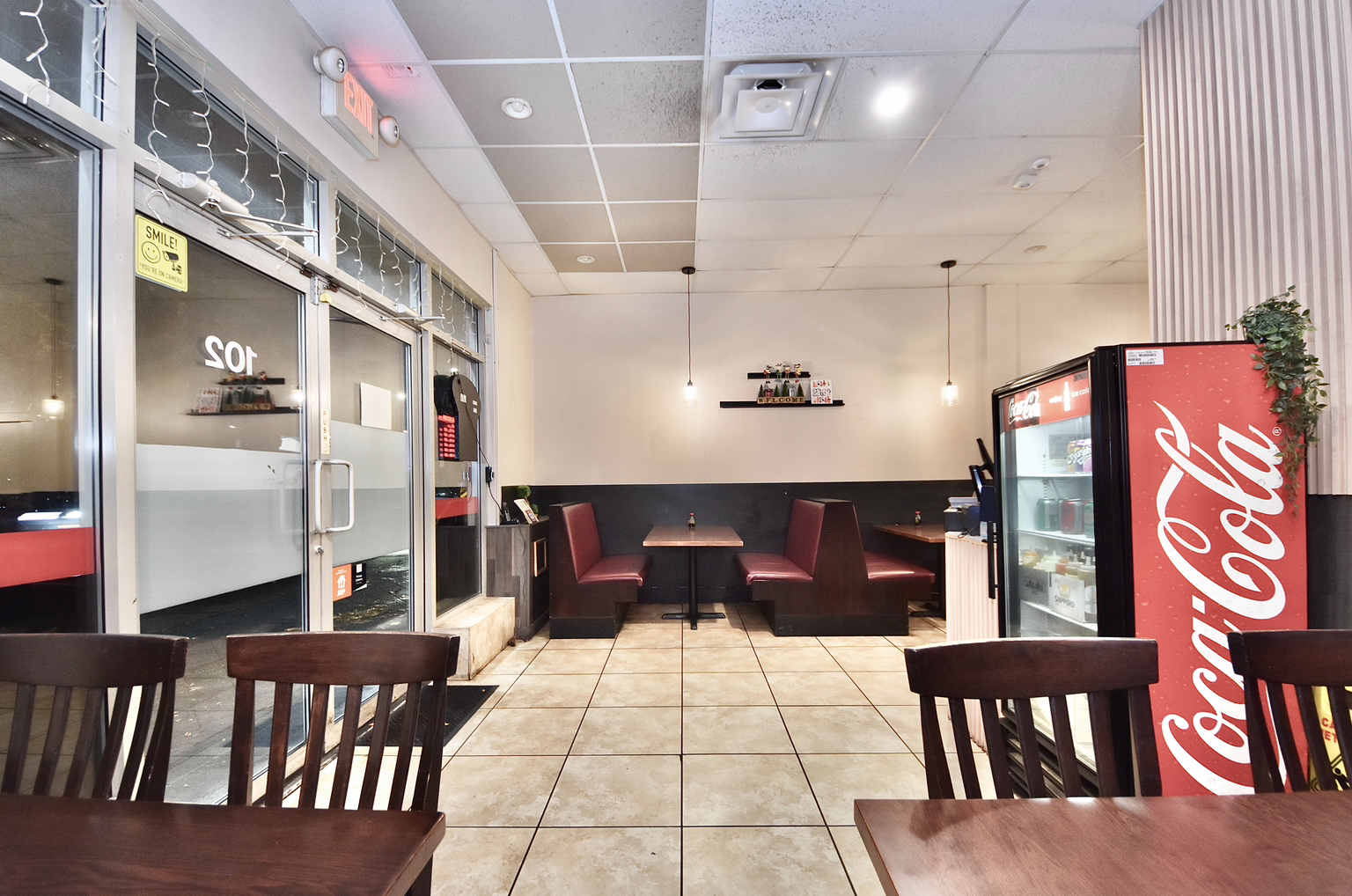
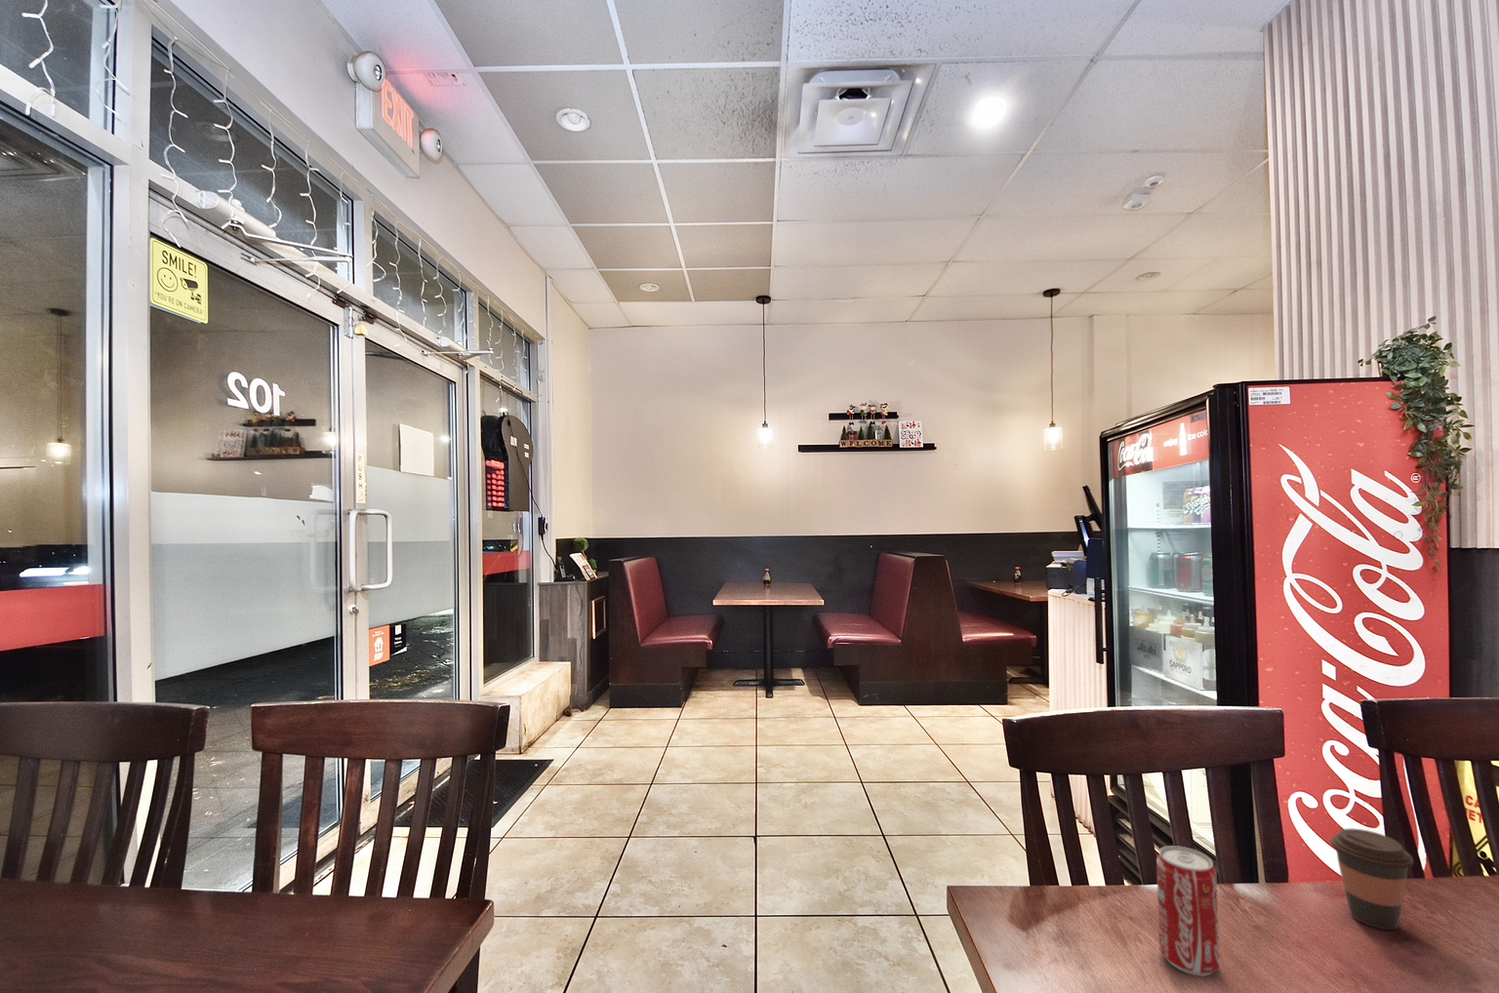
+ coffee cup (1371, 879)
+ beverage can (1186, 909)
